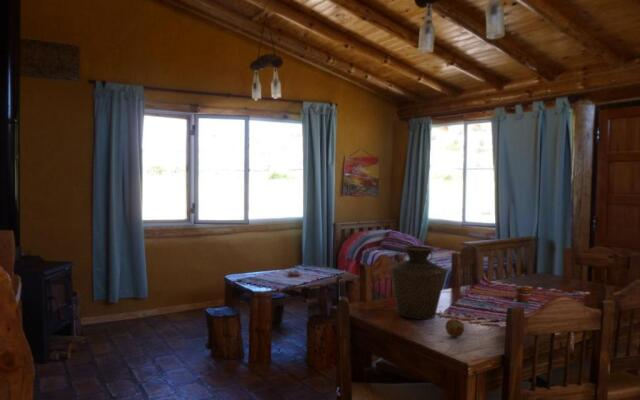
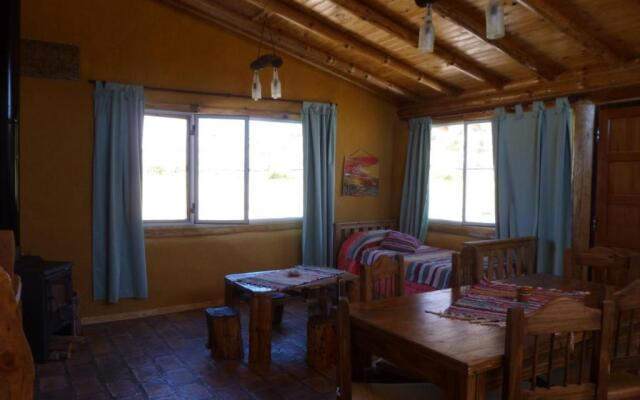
- vase (417, 281)
- apple (454, 326)
